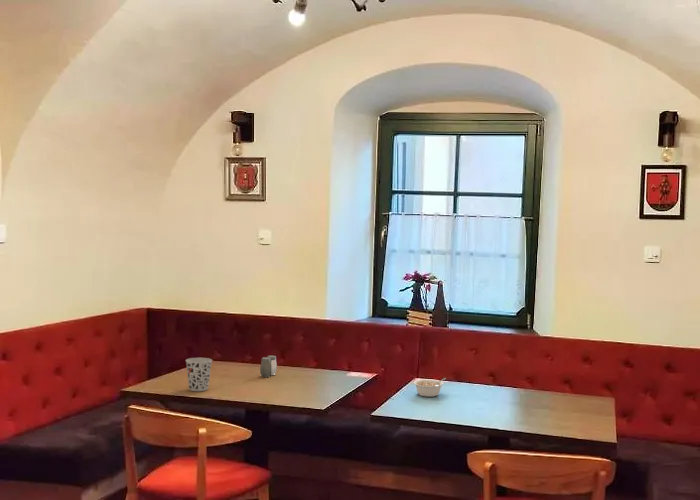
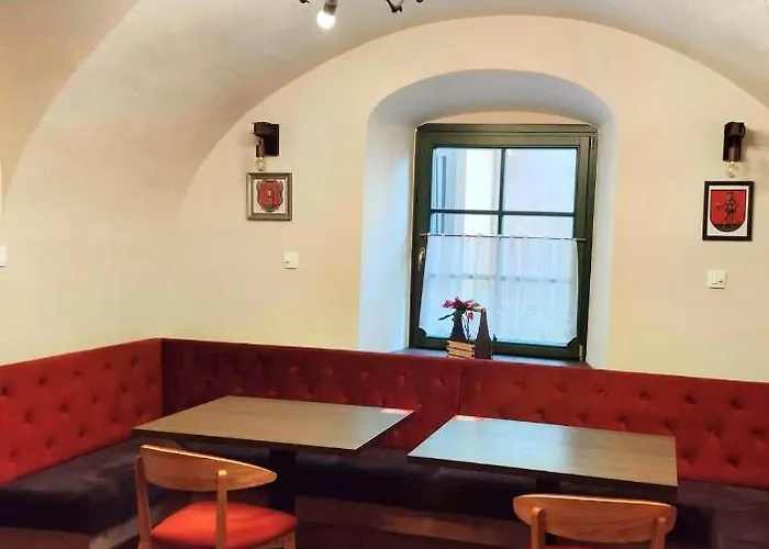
- cup (198, 374)
- legume (428, 387)
- salt and pepper shaker (268, 365)
